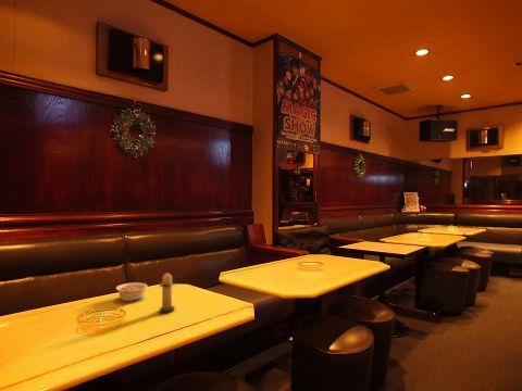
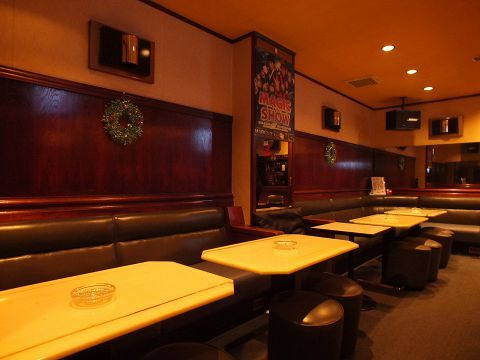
- legume (132, 291)
- candle (166, 290)
